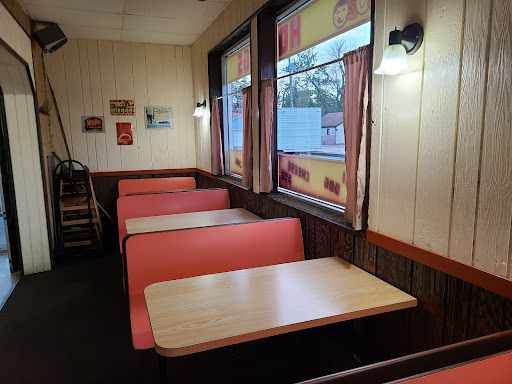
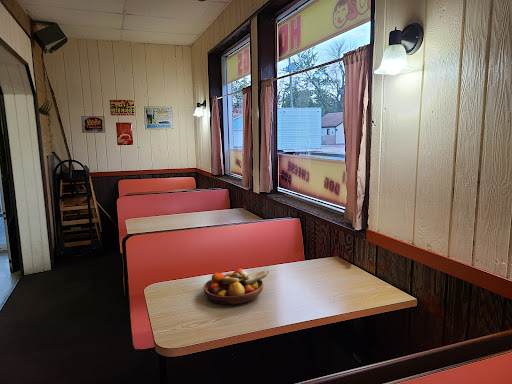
+ fruit bowl (234, 282)
